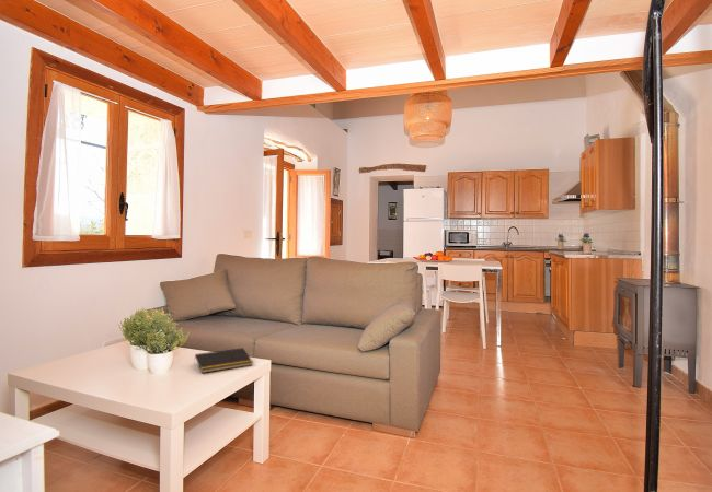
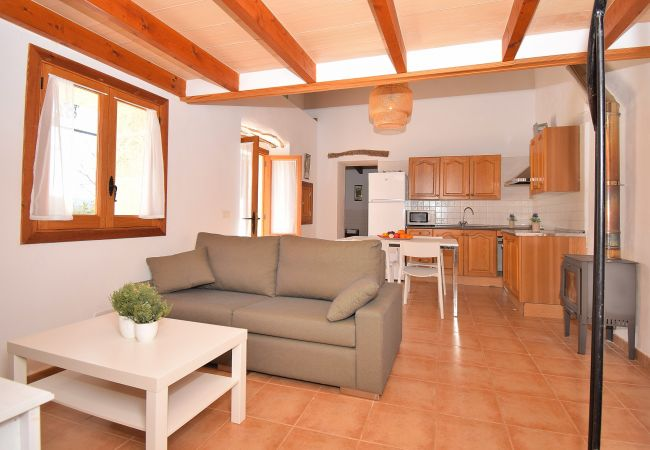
- notepad (223, 359)
